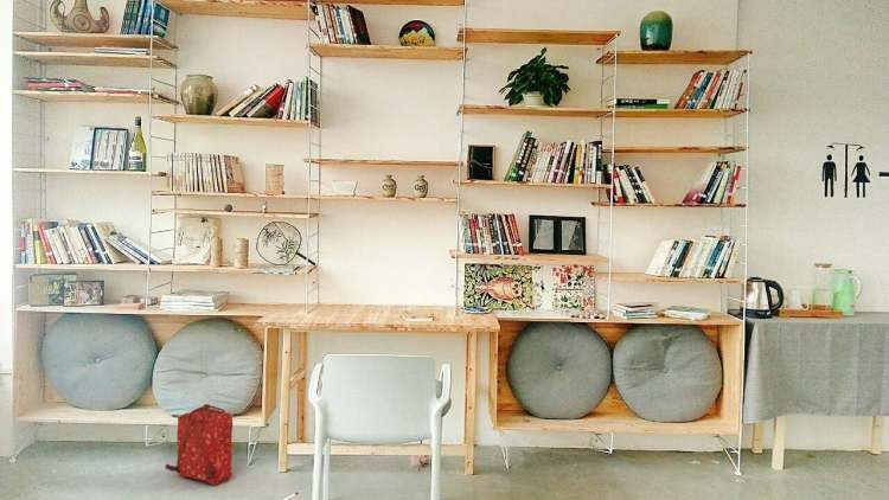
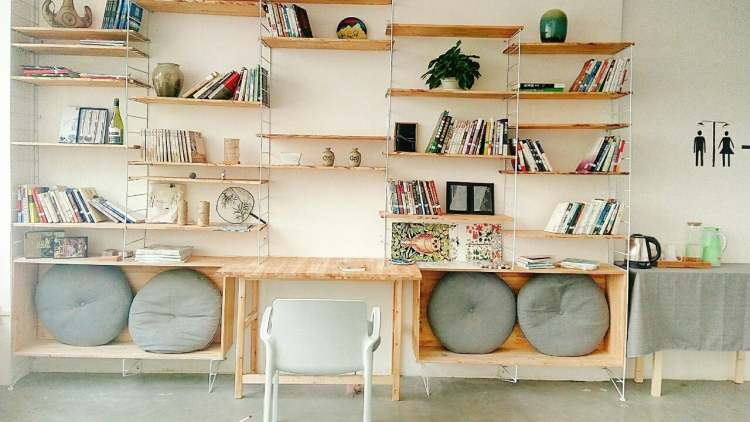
- backpack (203, 442)
